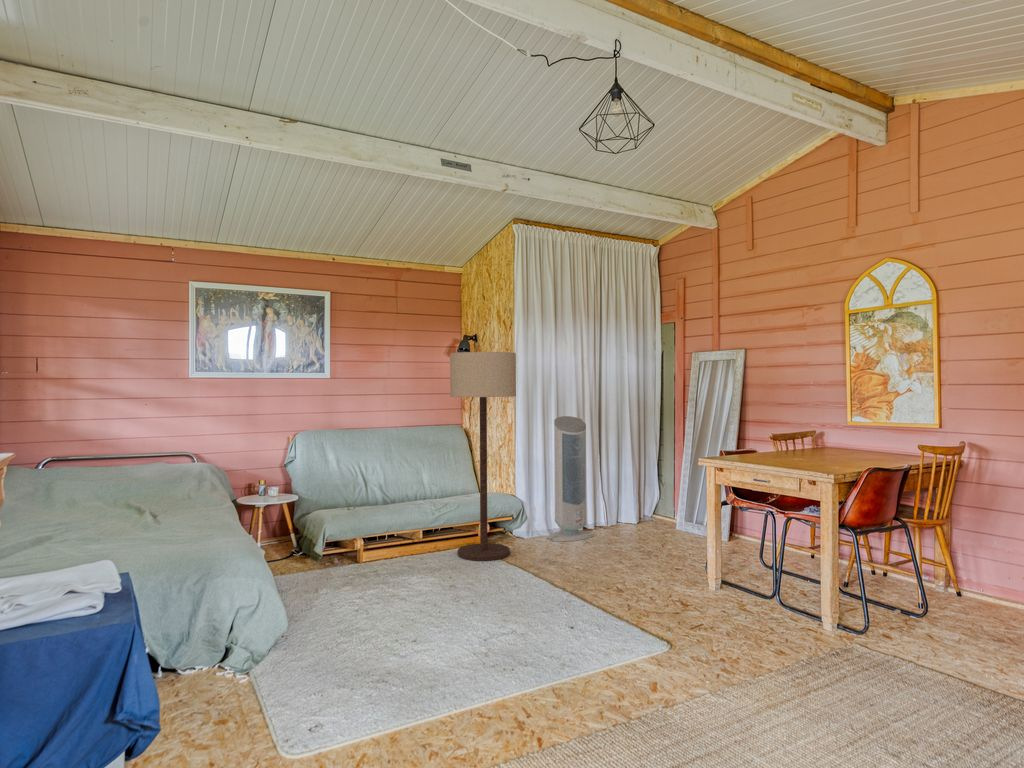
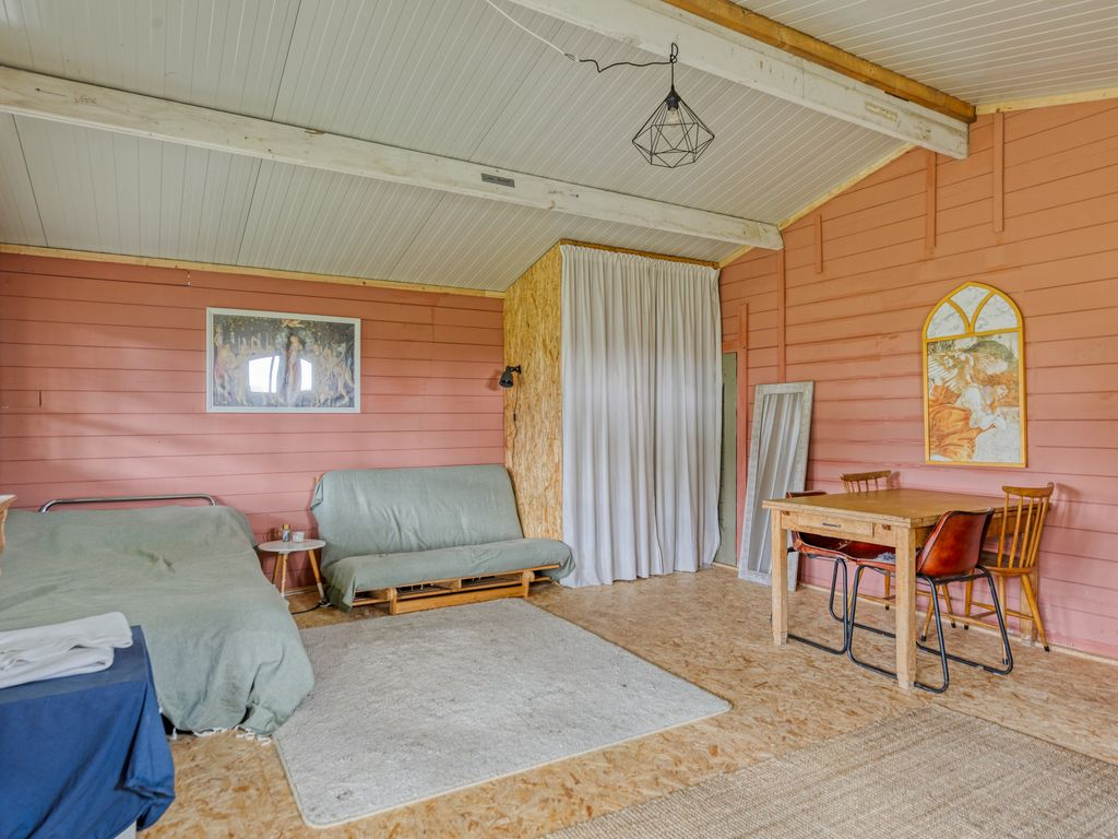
- floor lamp (483, 453)
- air purifier (570, 476)
